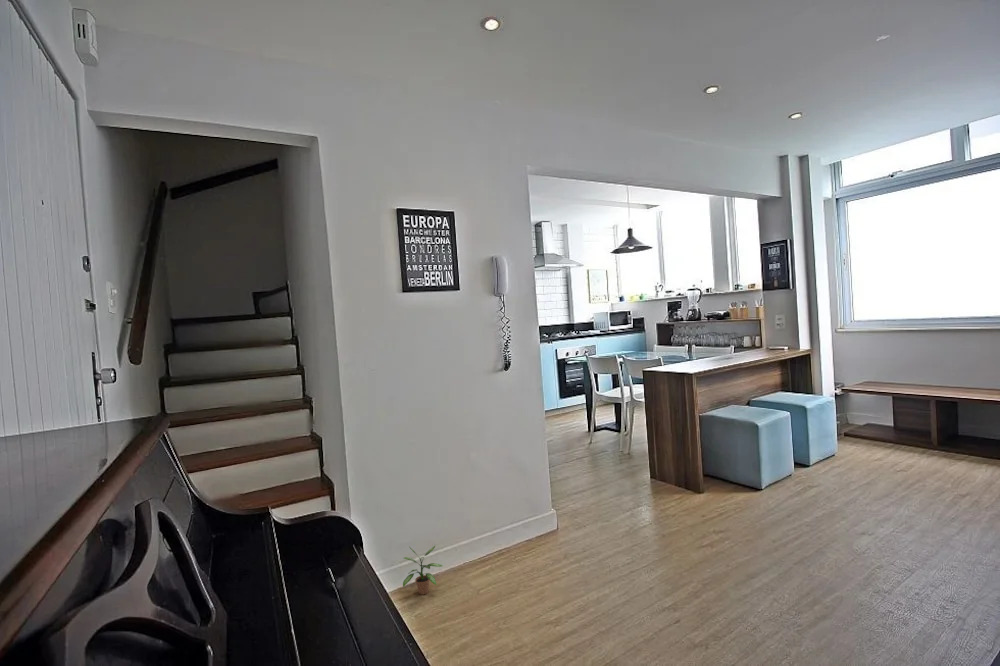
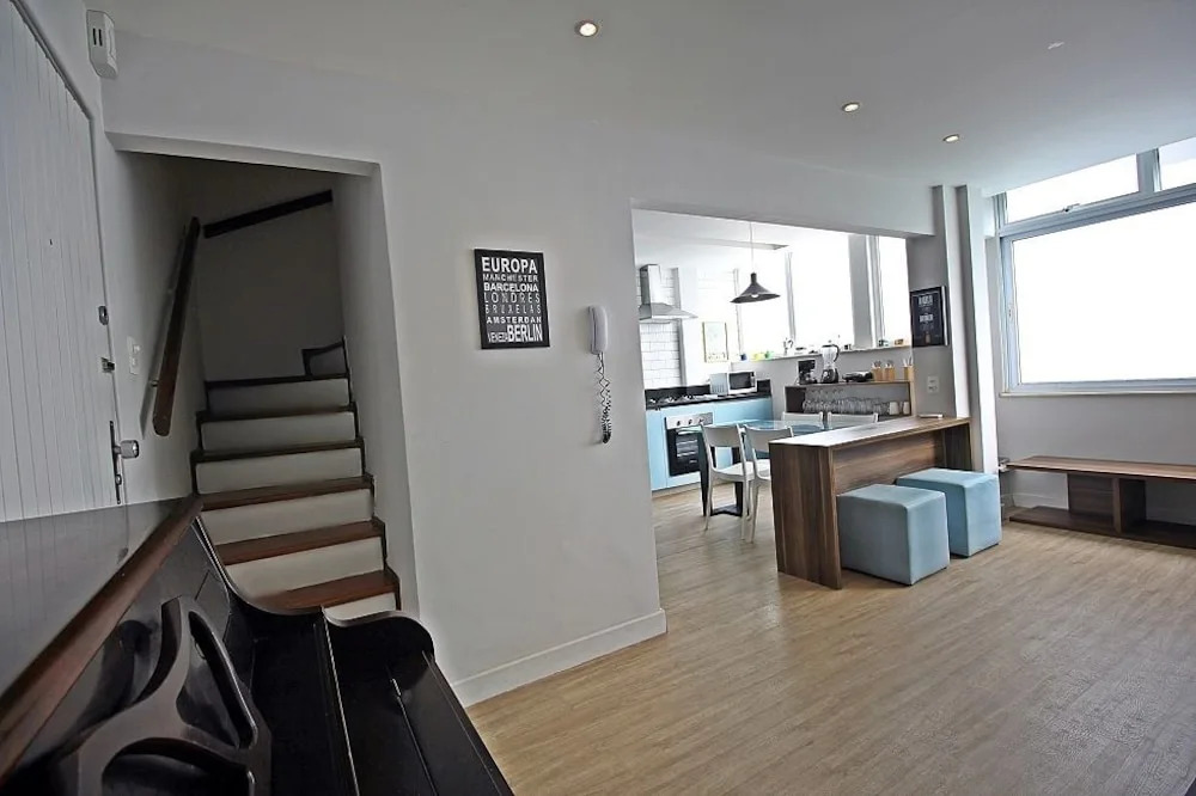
- potted plant (419, 564)
